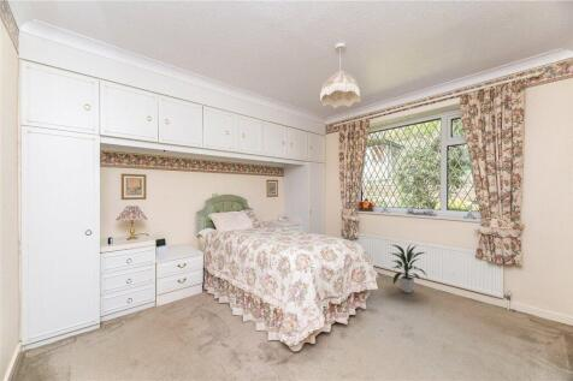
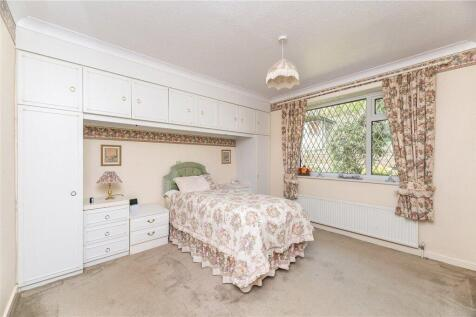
- indoor plant (404, 266)
